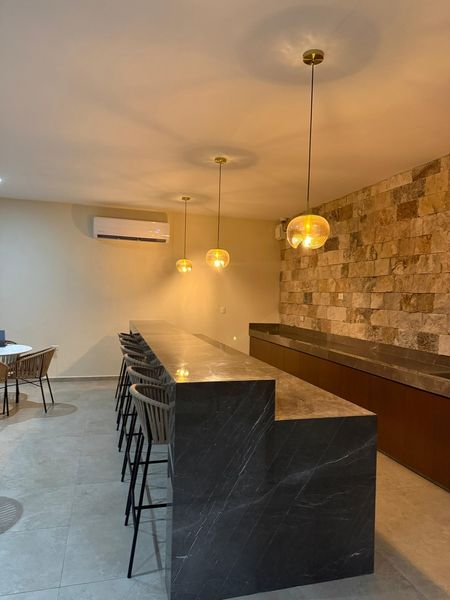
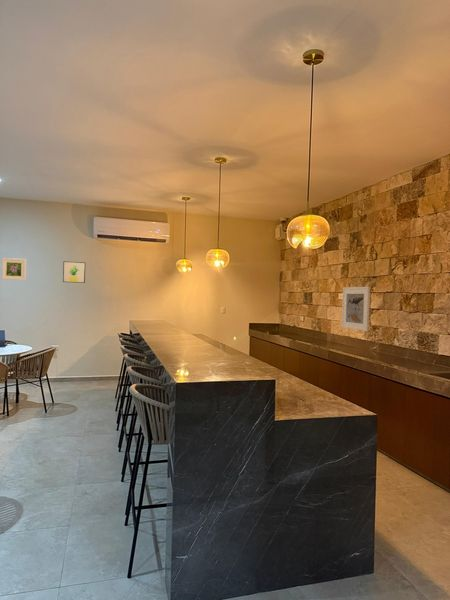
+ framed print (14, 269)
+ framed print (355, 308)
+ wall art (74, 272)
